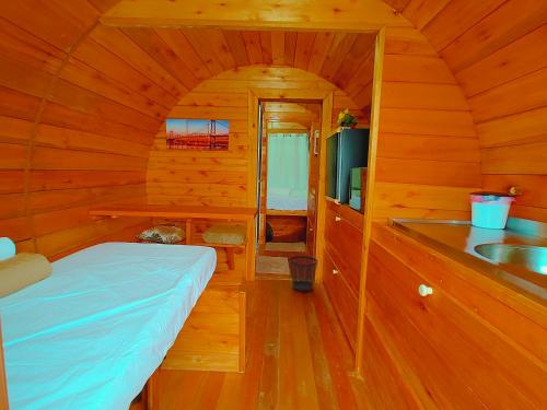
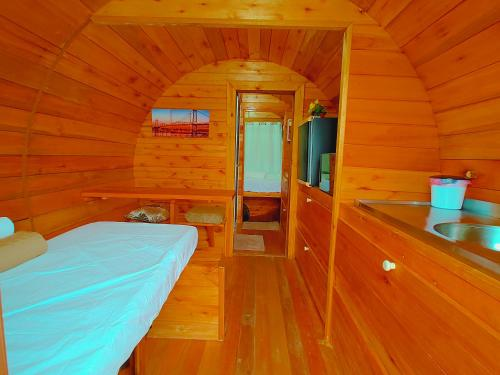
- wastebasket (302, 273)
